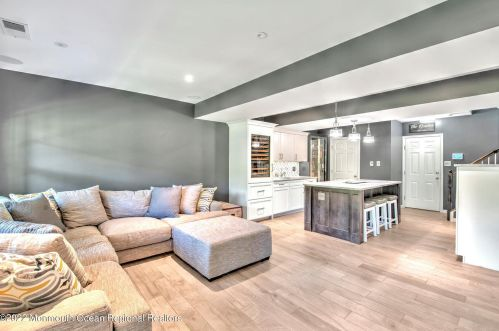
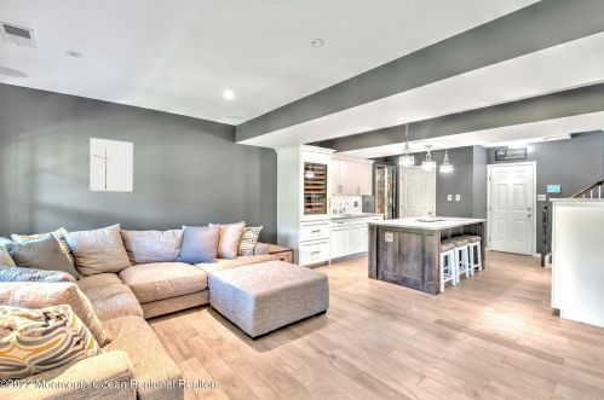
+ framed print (111, 166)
